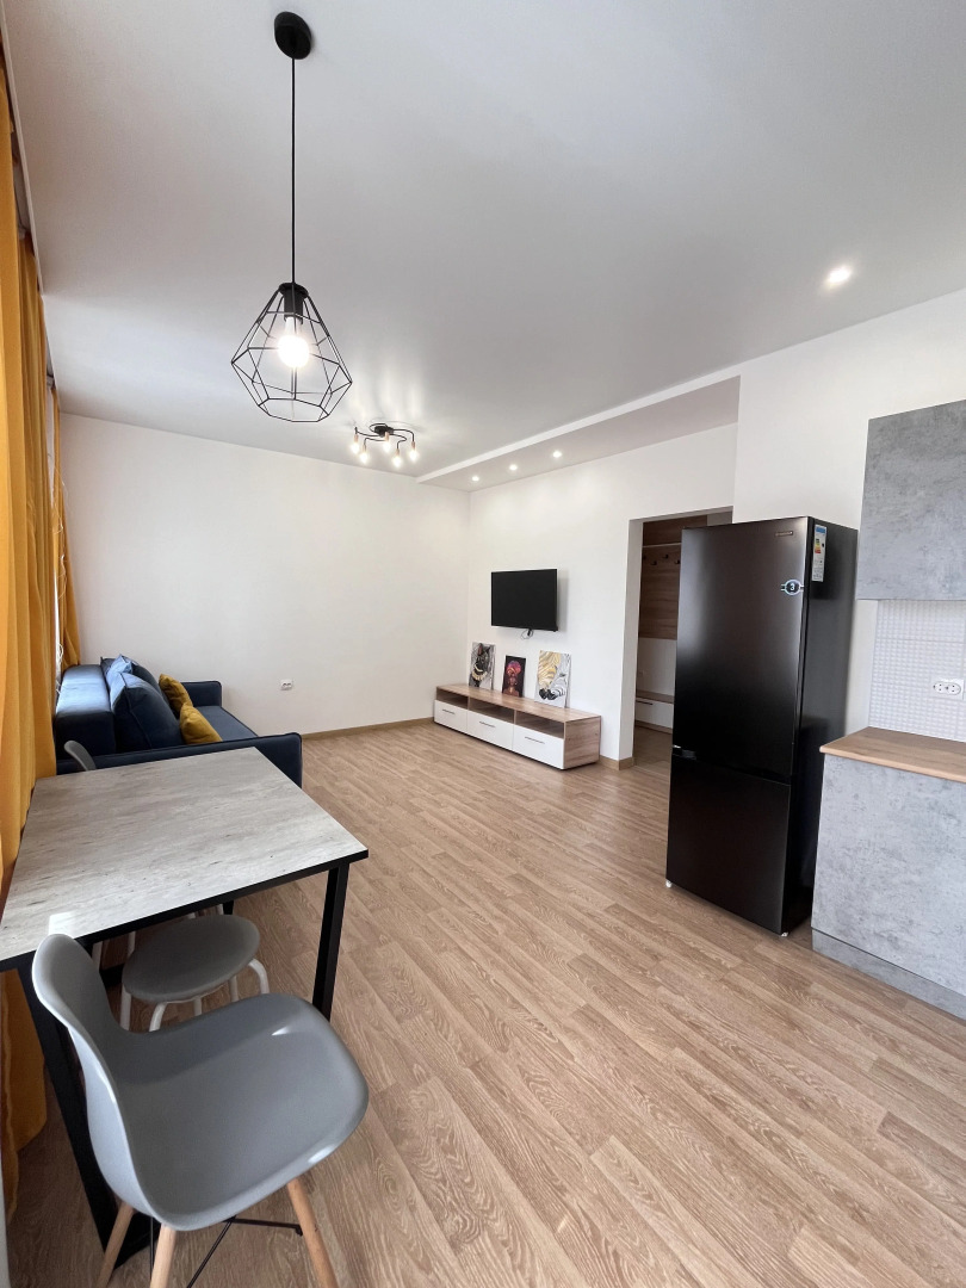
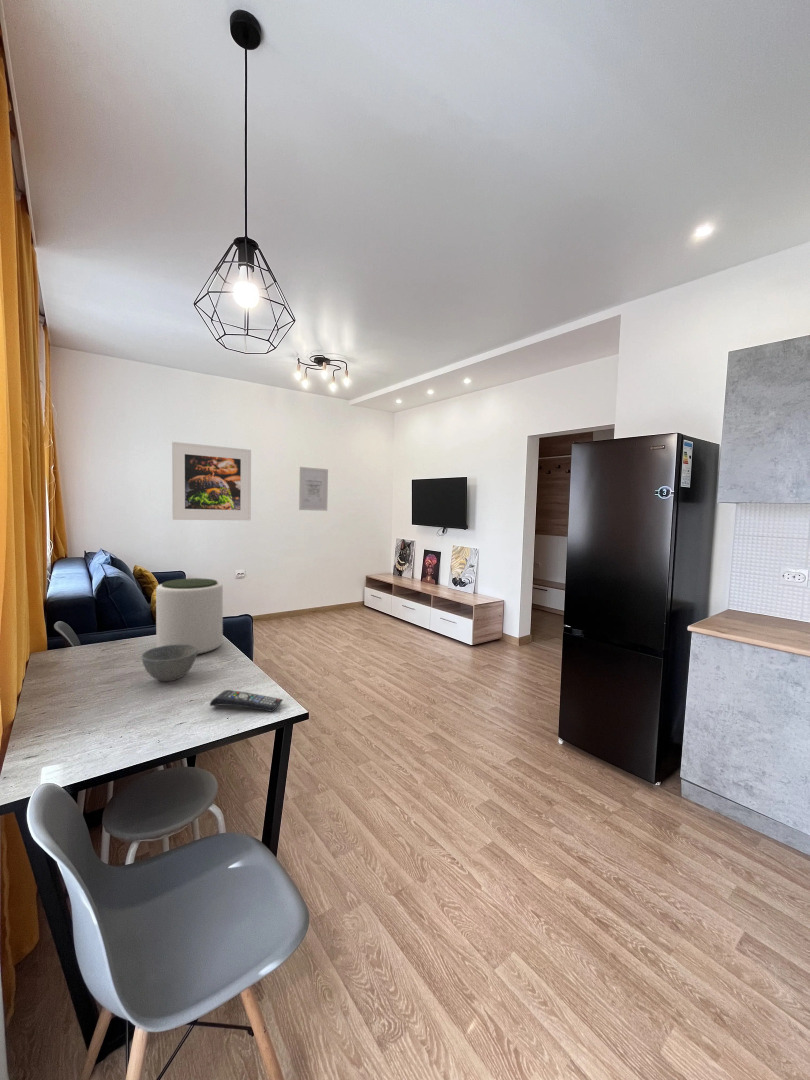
+ plant pot (190, 615)
+ wall art (313, 489)
+ remote control (246, 700)
+ bowl (170, 664)
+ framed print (213, 483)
